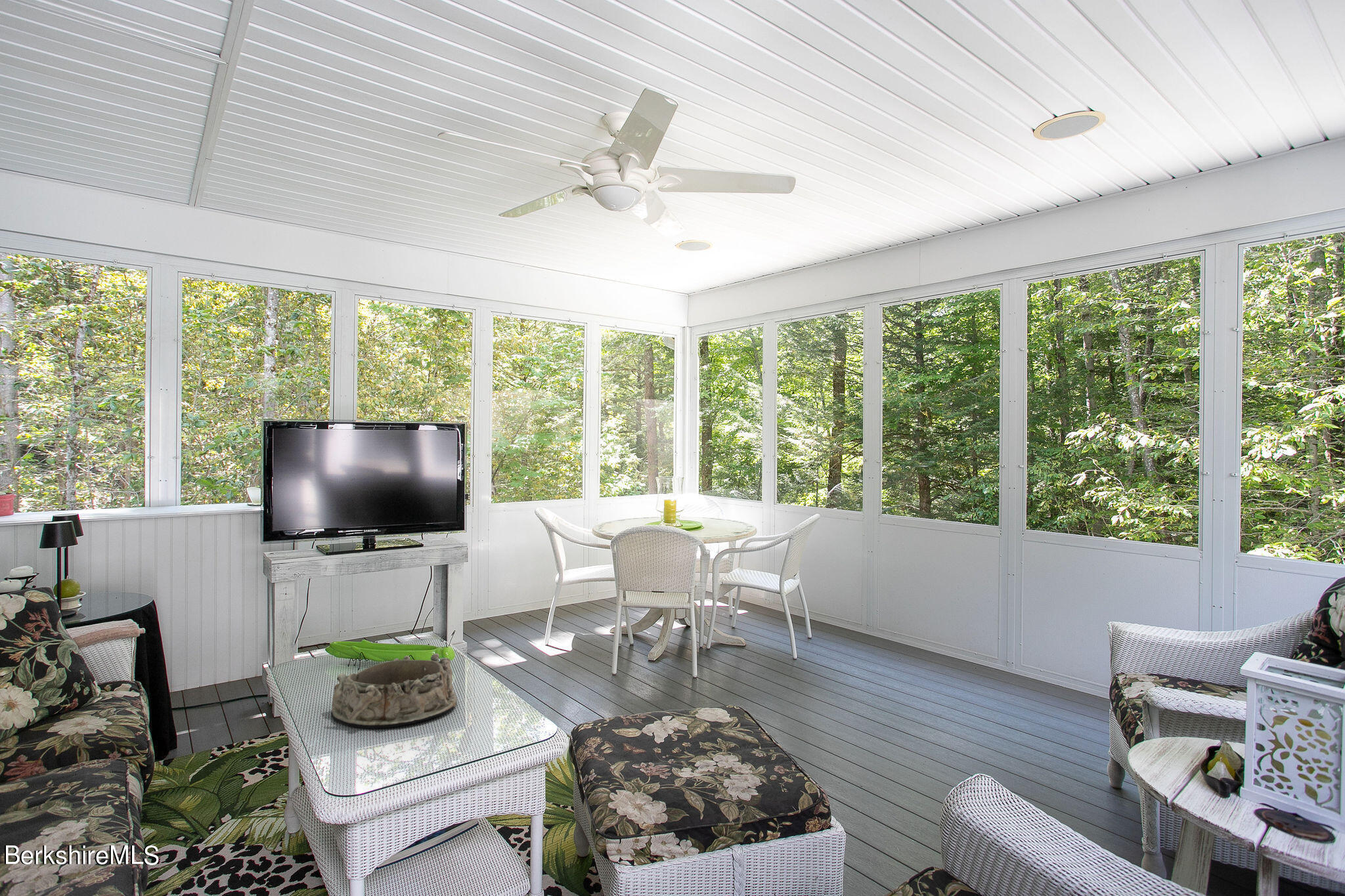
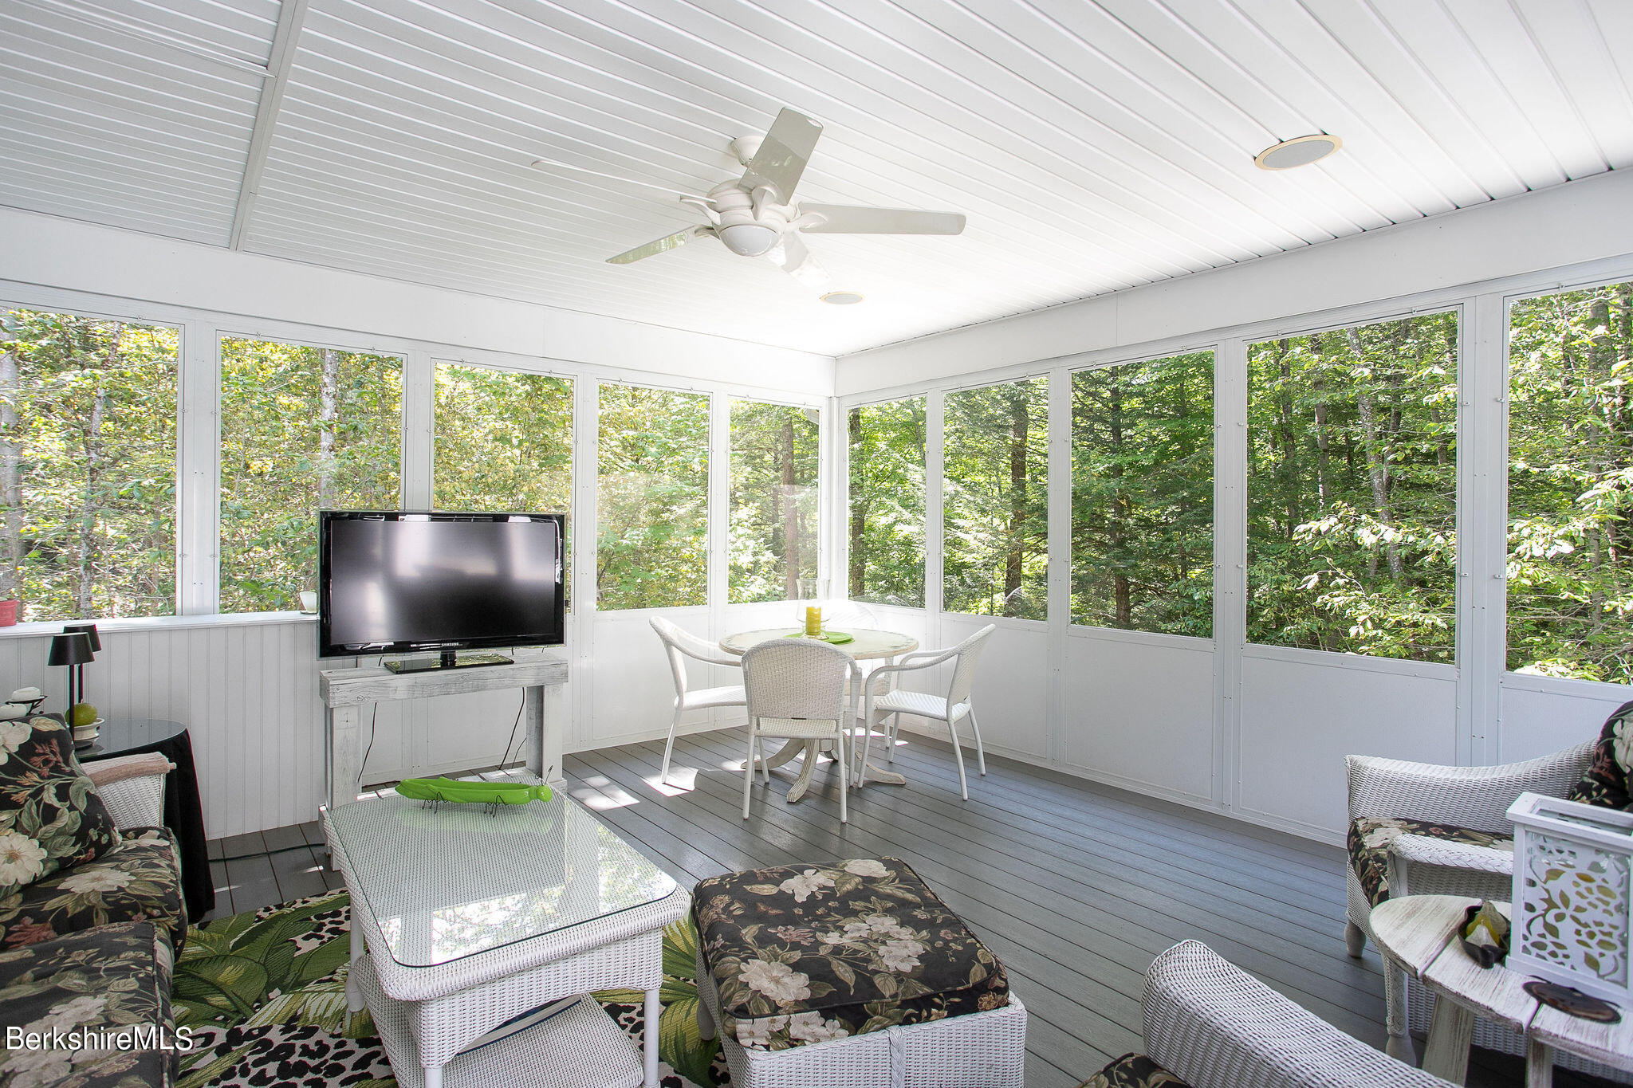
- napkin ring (397, 687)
